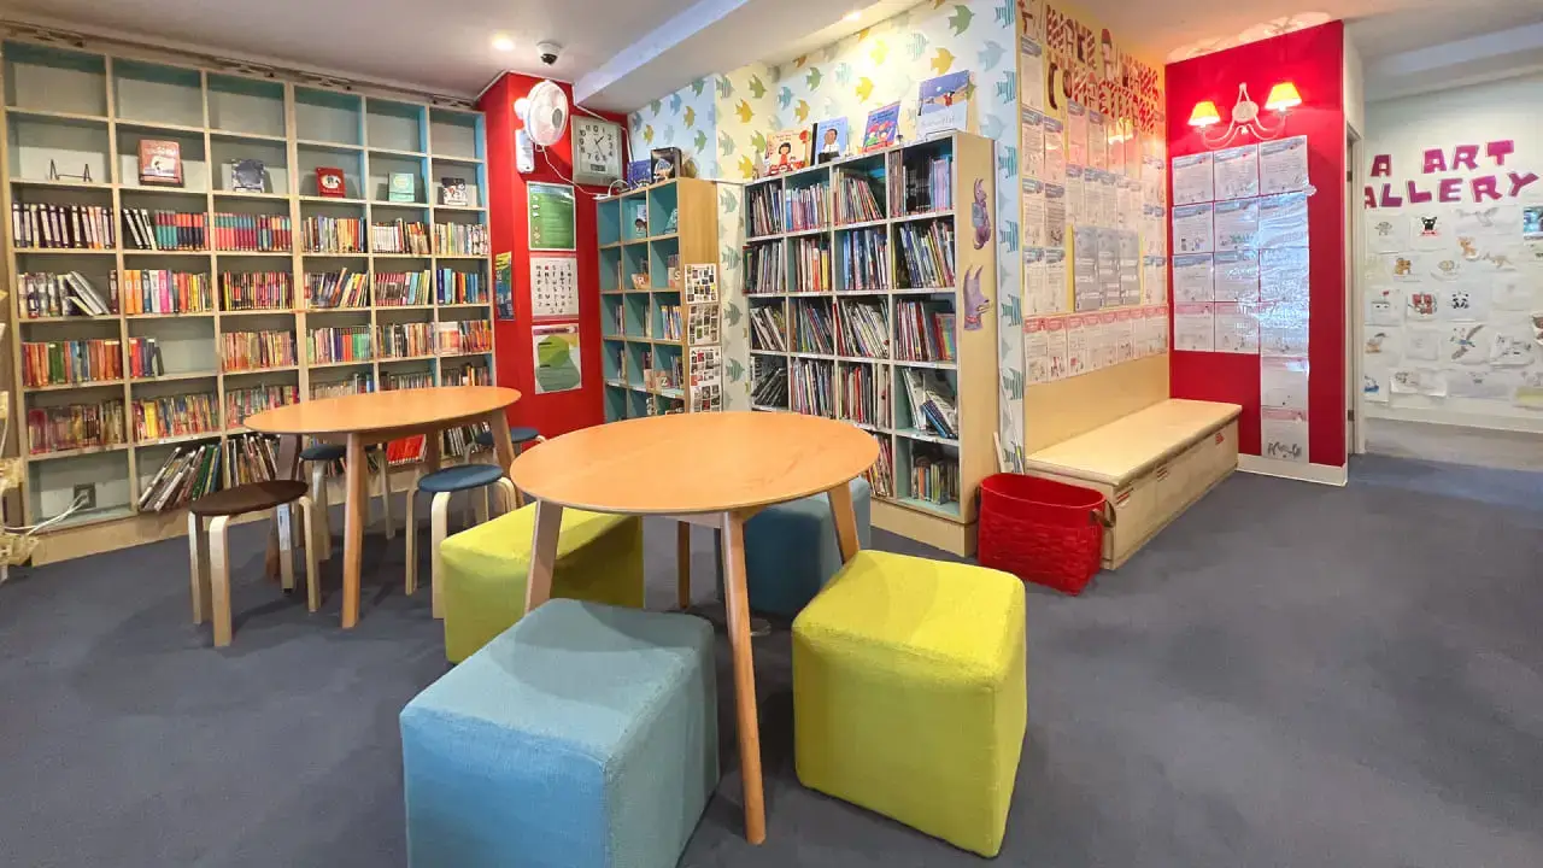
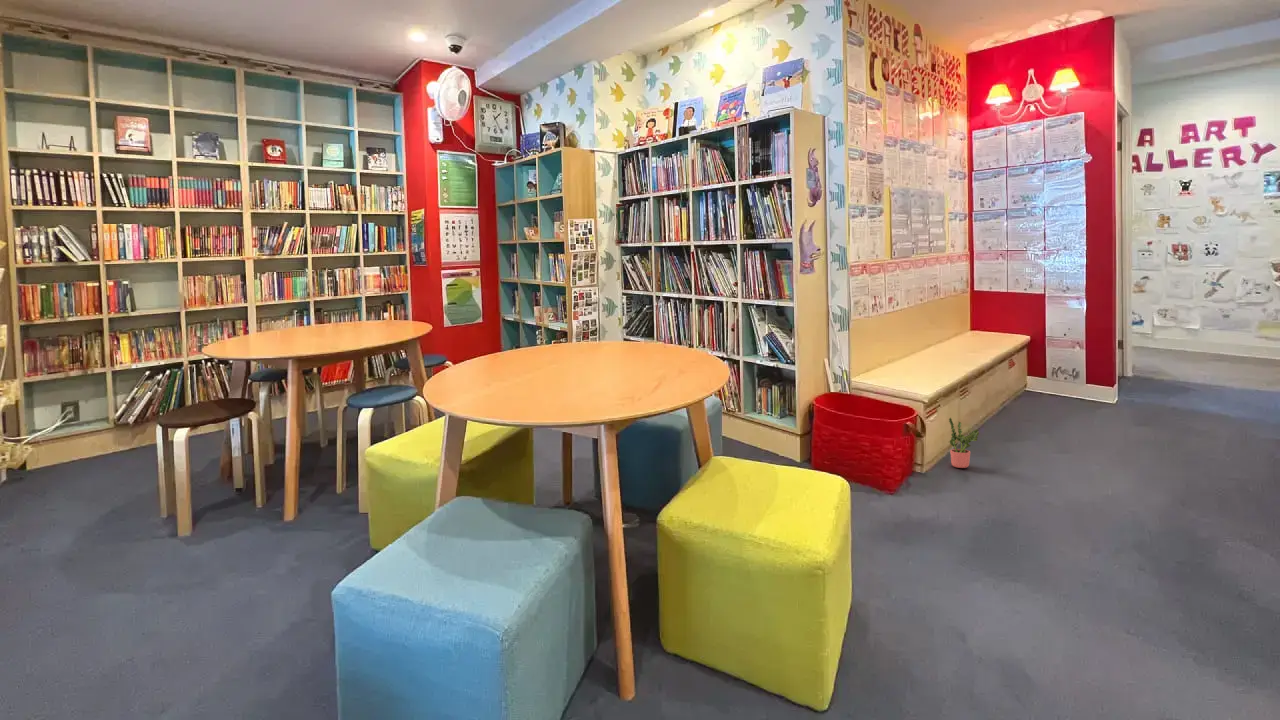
+ potted plant (967, 442)
